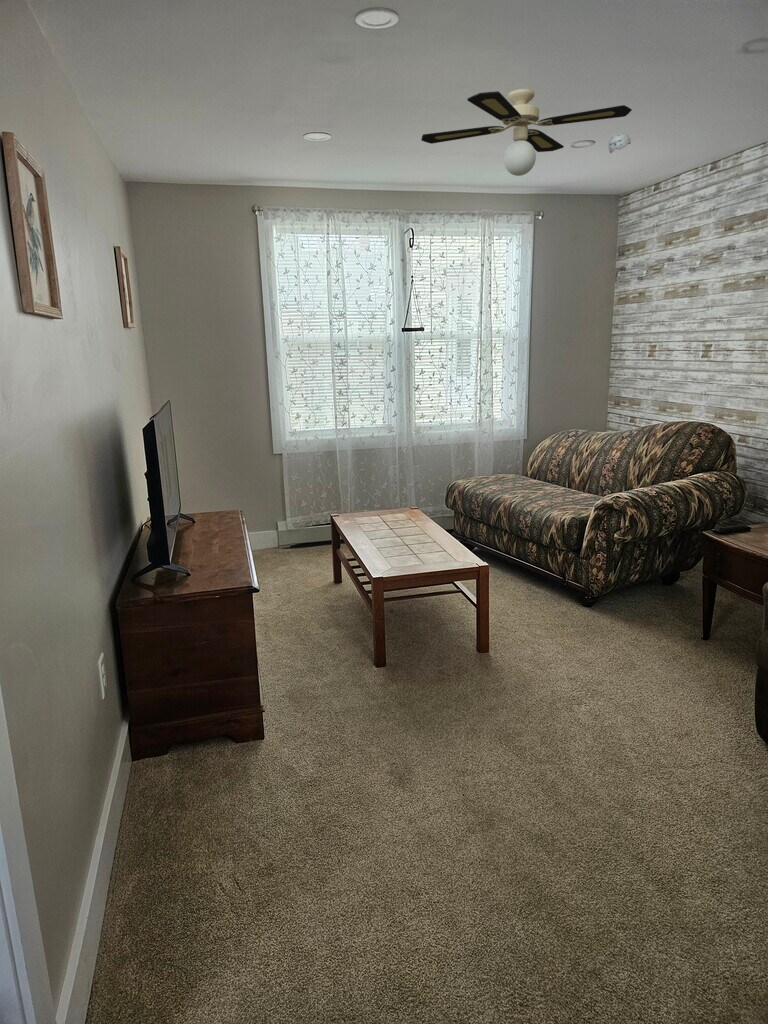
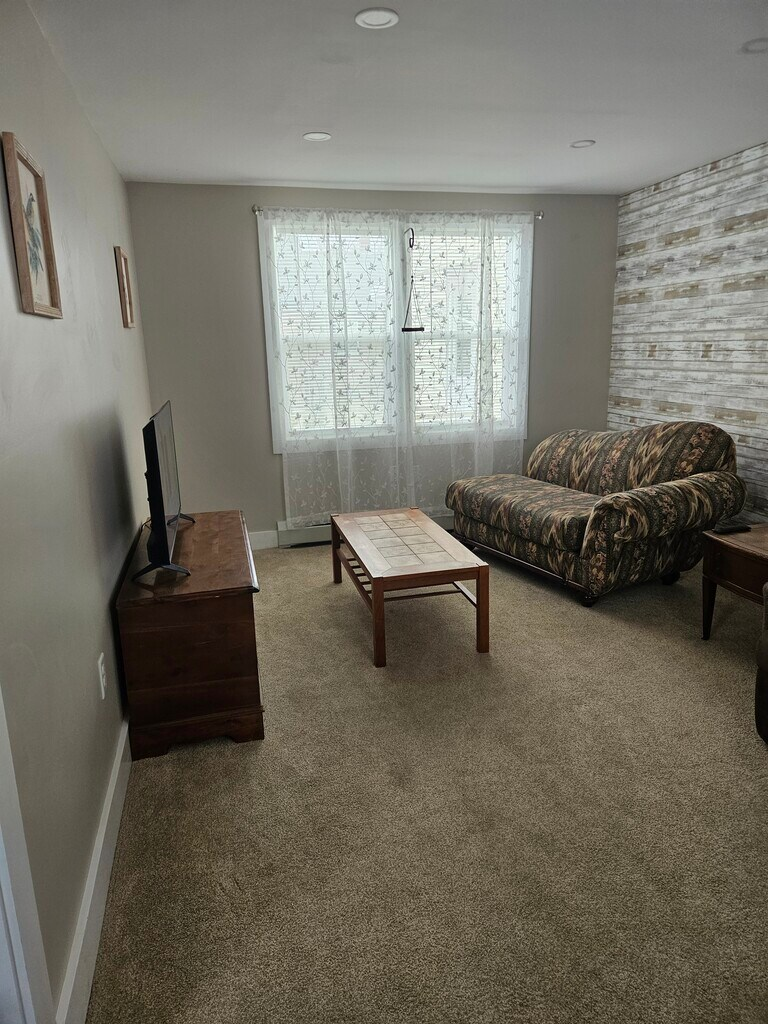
- smoke detector (619, 143)
- ceiling fan (520, 135)
